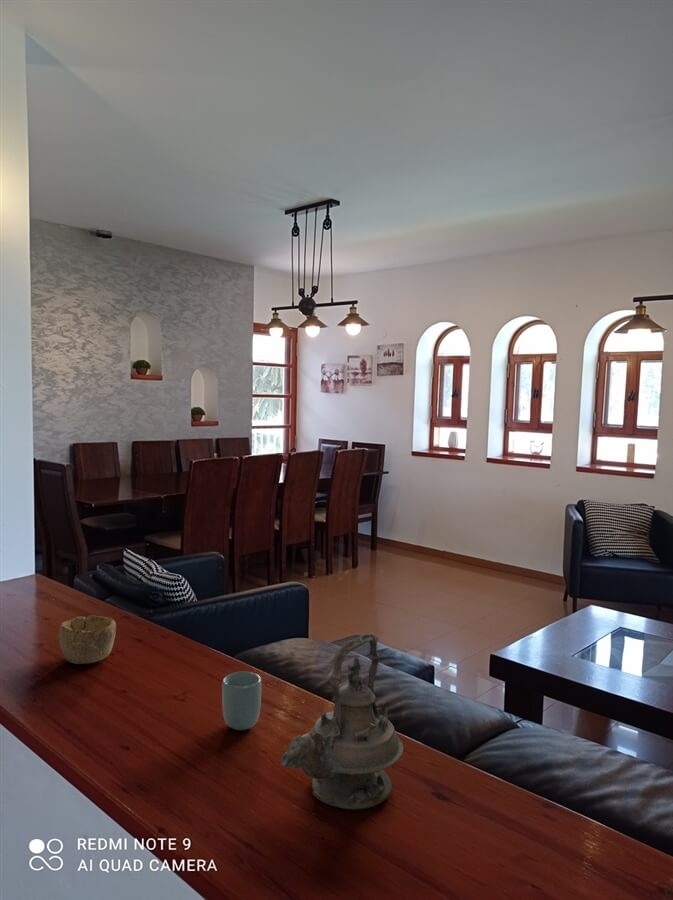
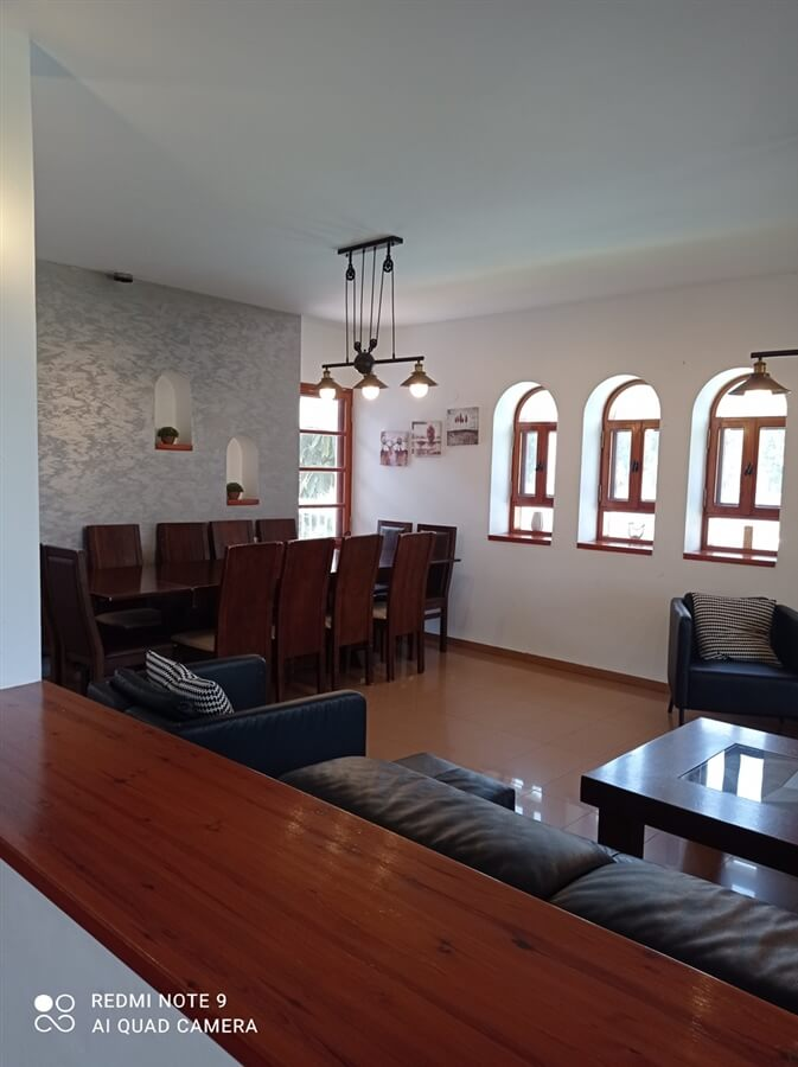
- cup (241, 702)
- teapot (336, 724)
- bowl (88, 640)
